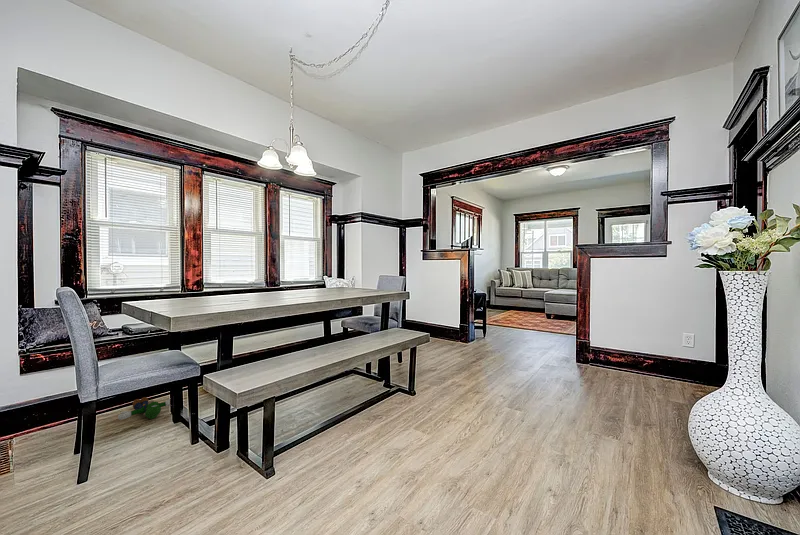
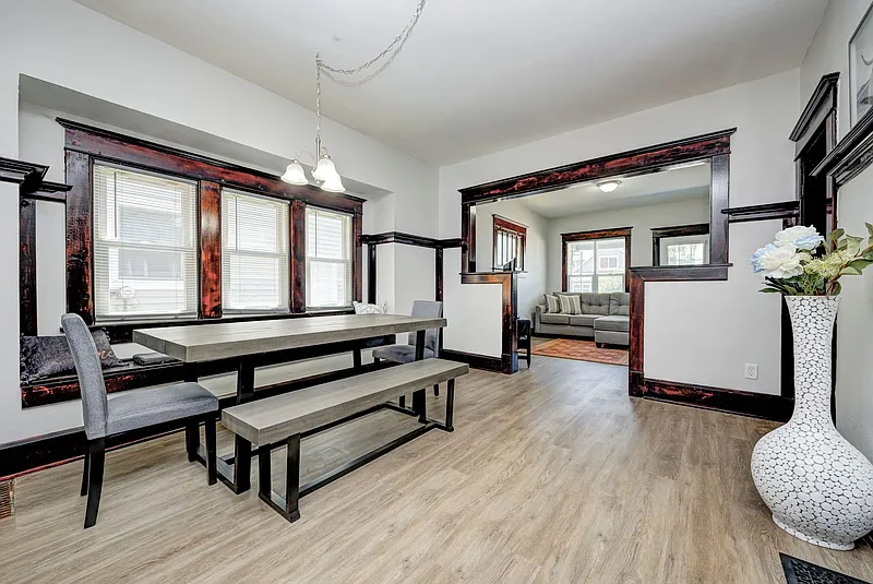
- plush toy (147, 405)
